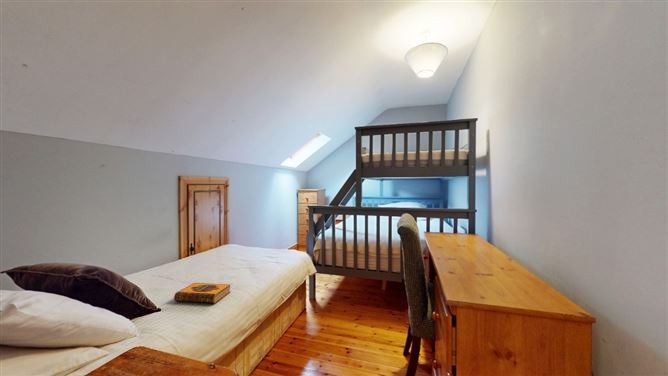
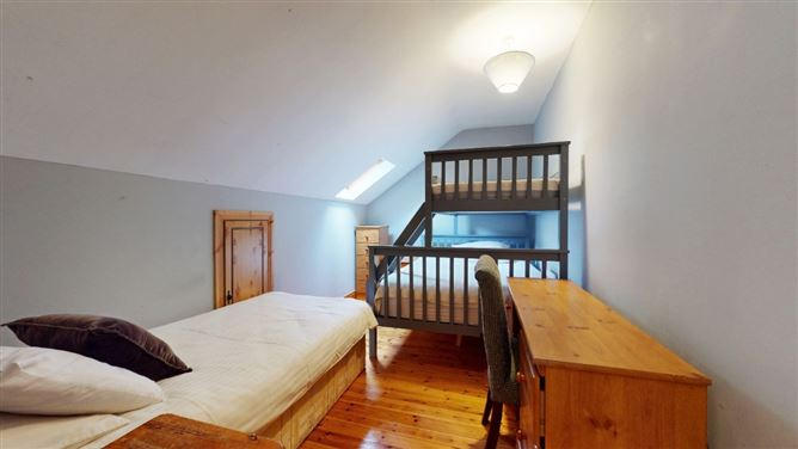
- hardback book (203, 292)
